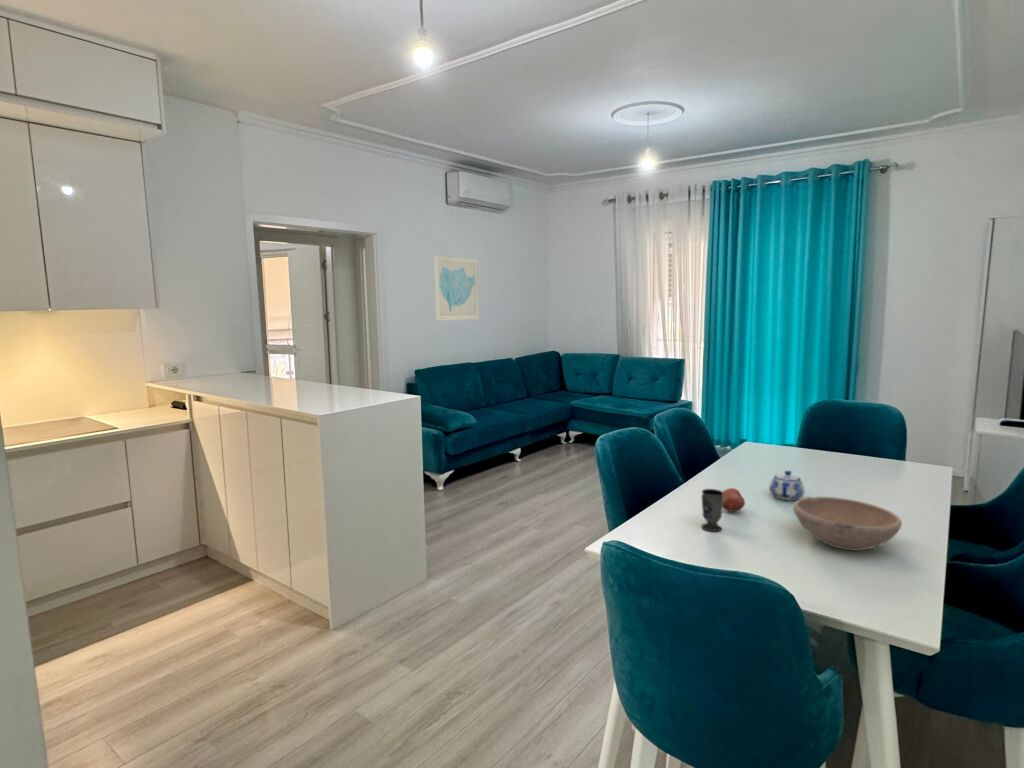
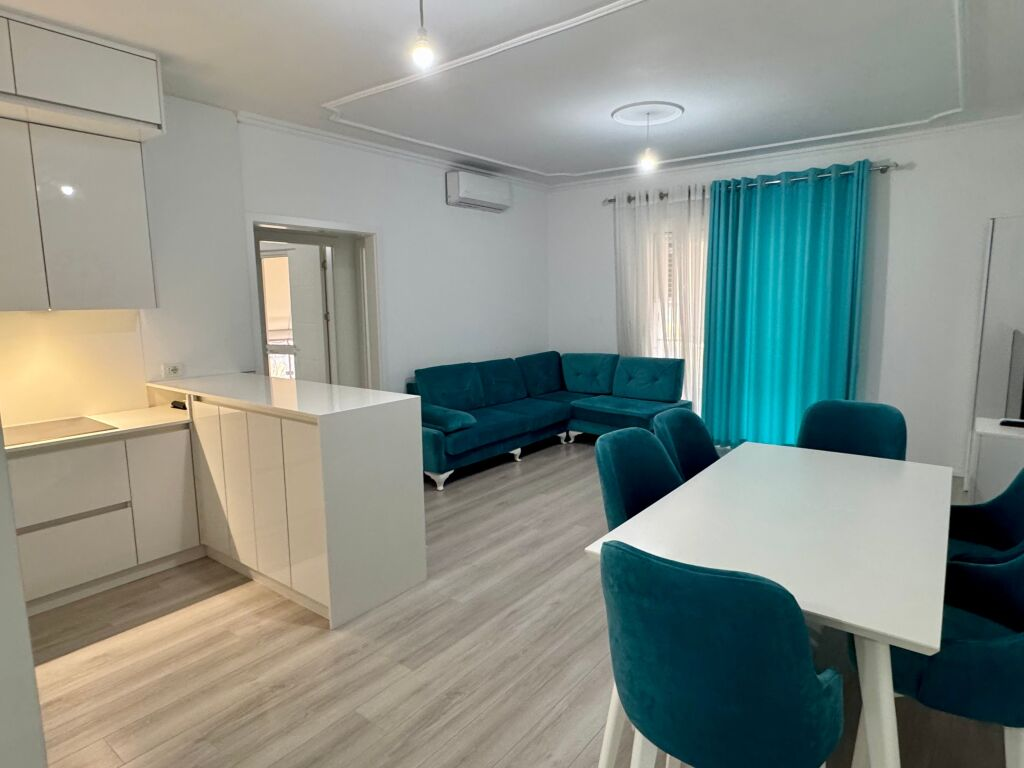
- wall art (457, 289)
- cup (712, 509)
- bowl (844, 525)
- teapot (787, 483)
- fruit (731, 499)
